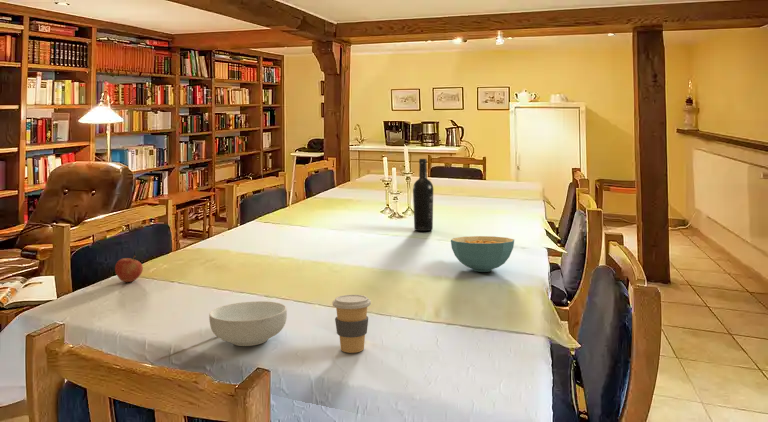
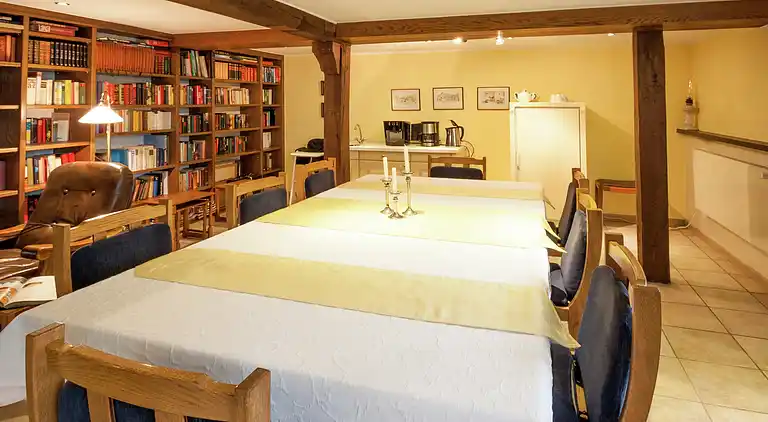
- cereal bowl (482, 254)
- apple (128, 268)
- cereal bowl (249, 325)
- wine bottle (423, 194)
- coffee cup (352, 323)
